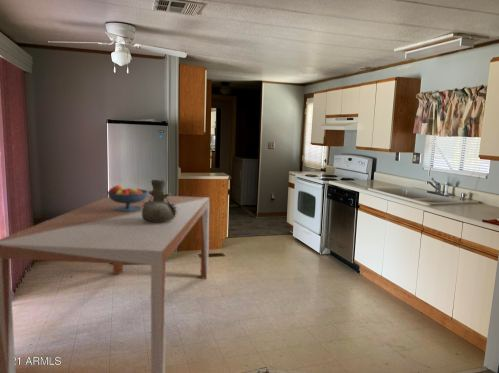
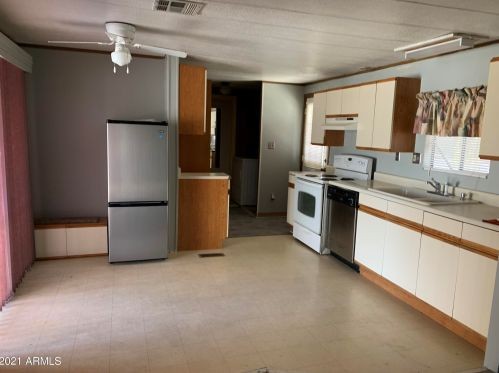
- table (132, 263)
- vase (159, 199)
- fruit bowl (128, 197)
